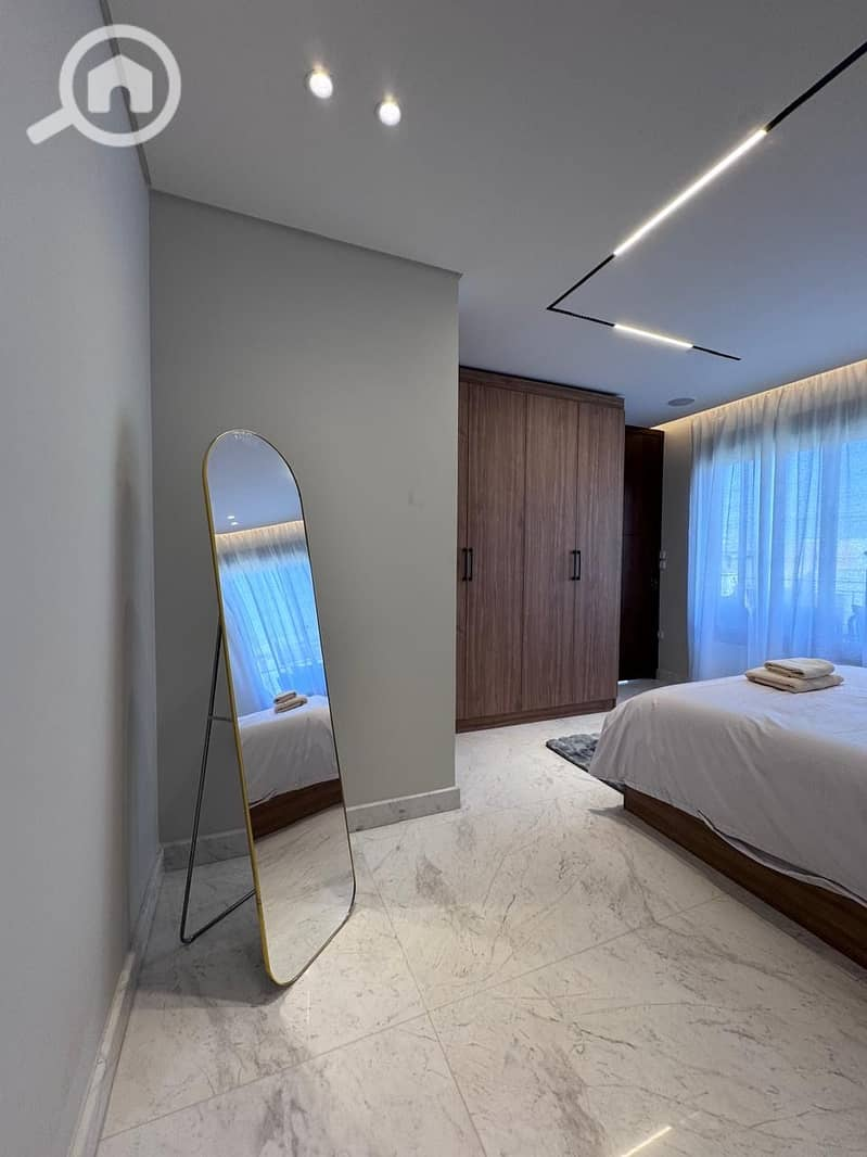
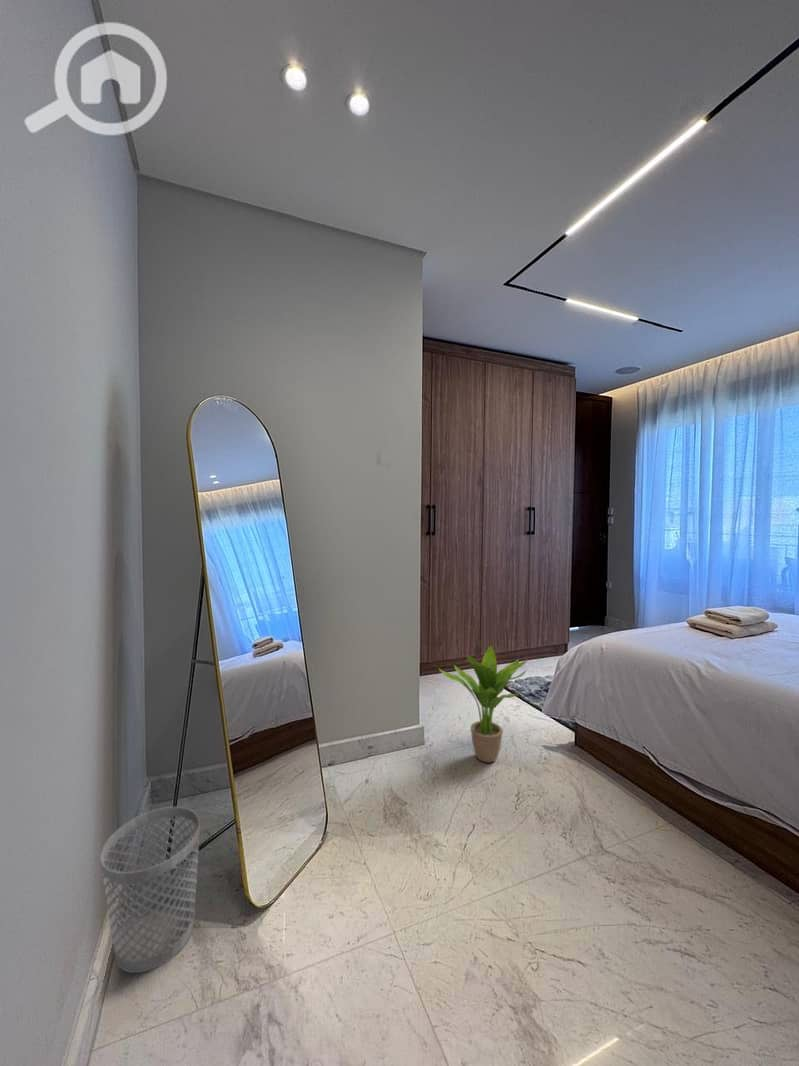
+ wastebasket (153, 886)
+ potted plant (494, 703)
